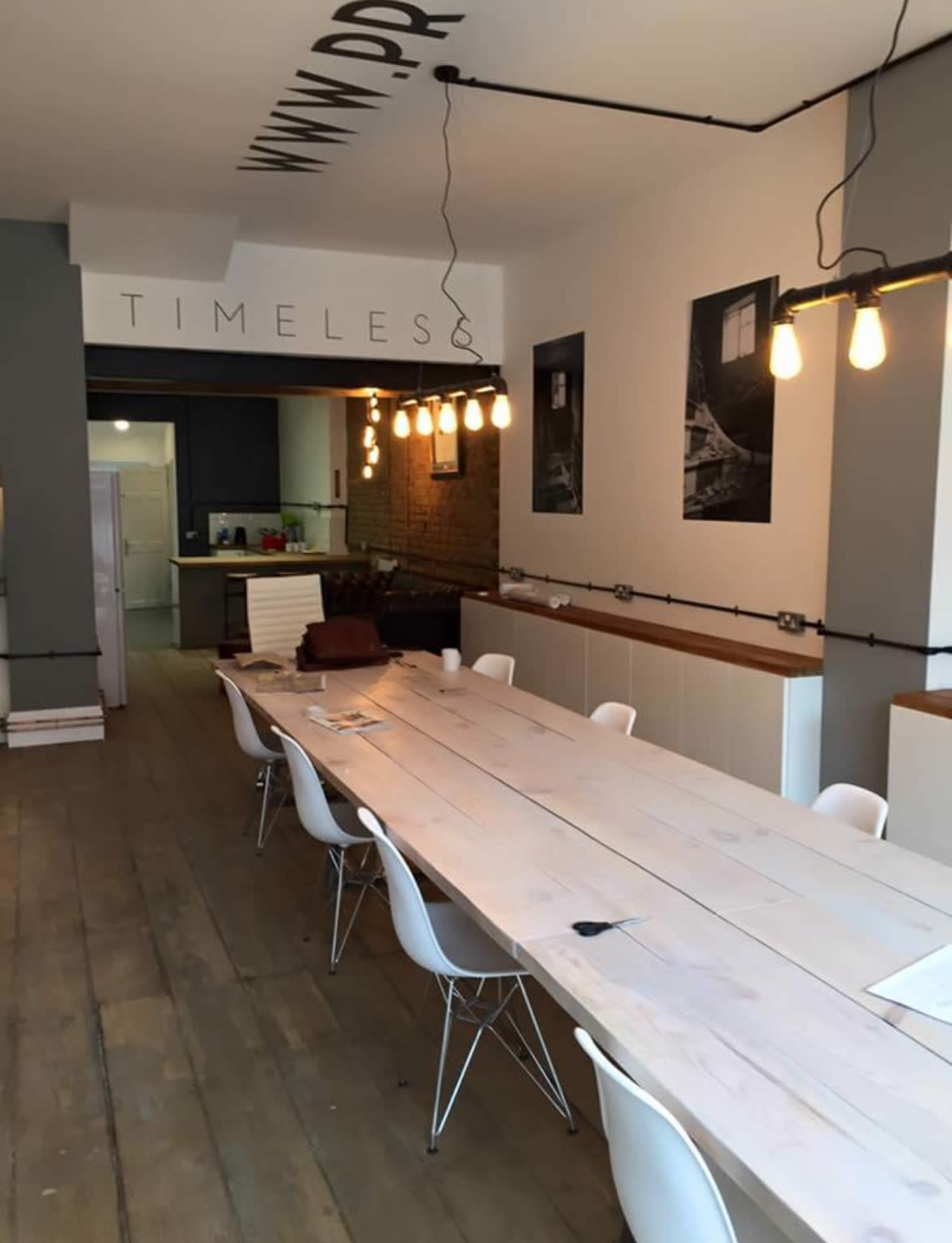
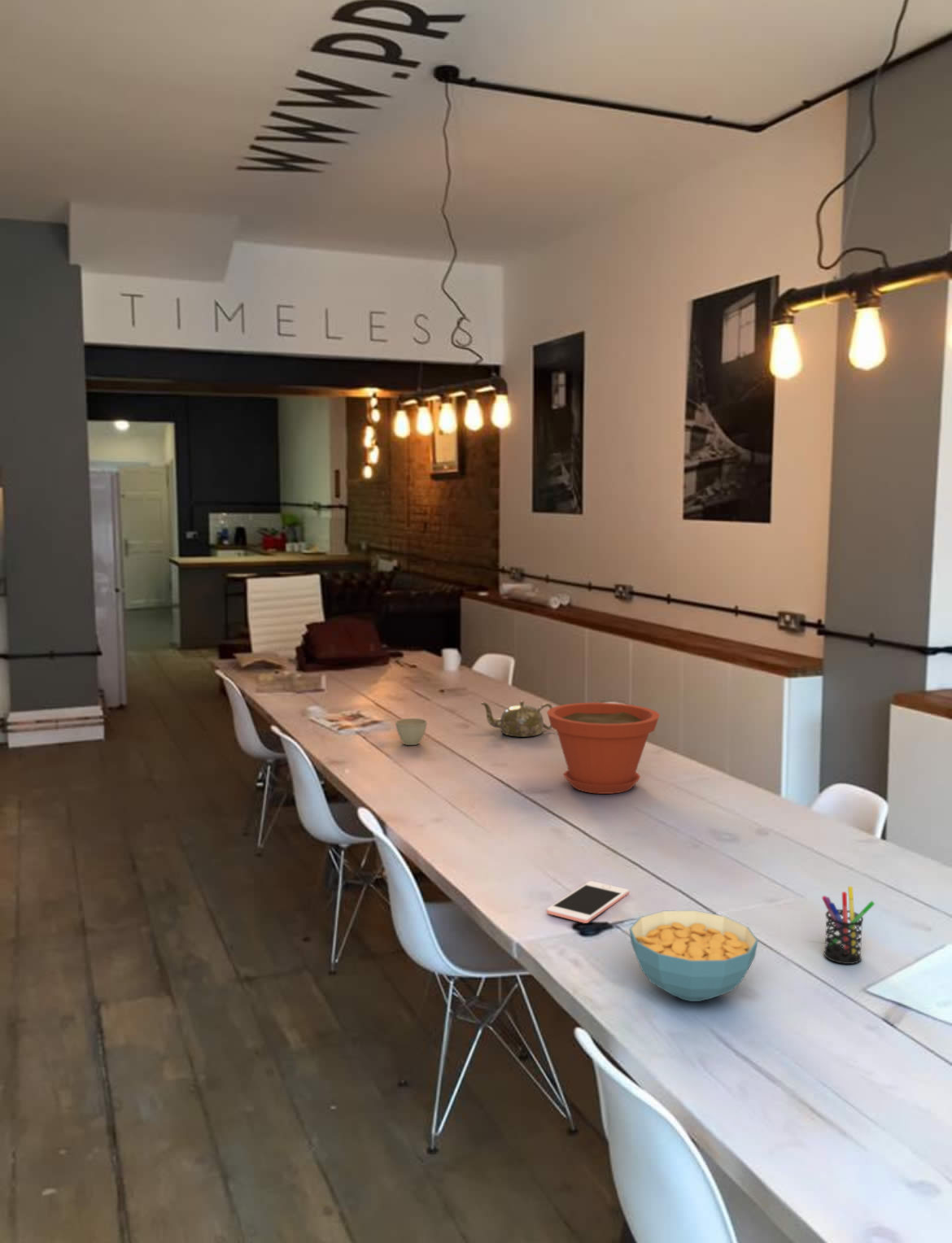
+ cell phone (588, 901)
+ plant pot (602, 749)
+ pen holder (848, 922)
+ flower pot (411, 732)
+ teapot (517, 717)
+ cereal bowl (692, 963)
